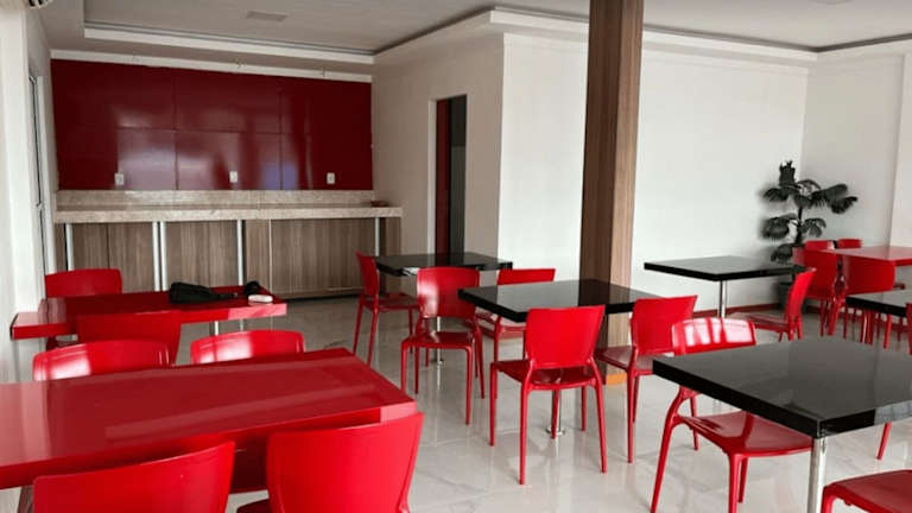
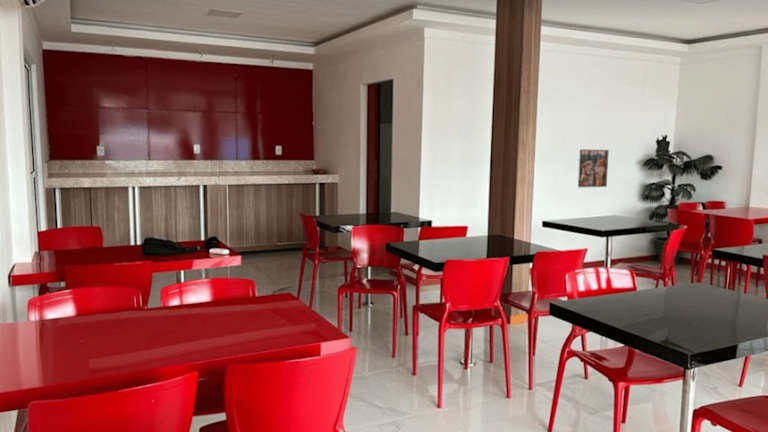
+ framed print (593, 168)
